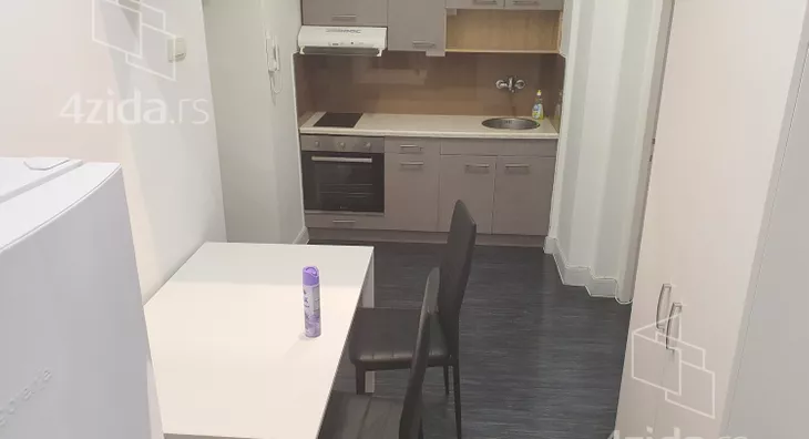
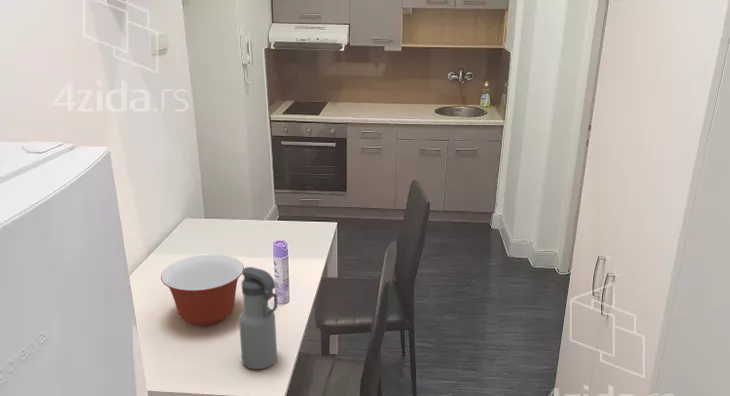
+ water bottle (257, 317)
+ mixing bowl (205, 293)
